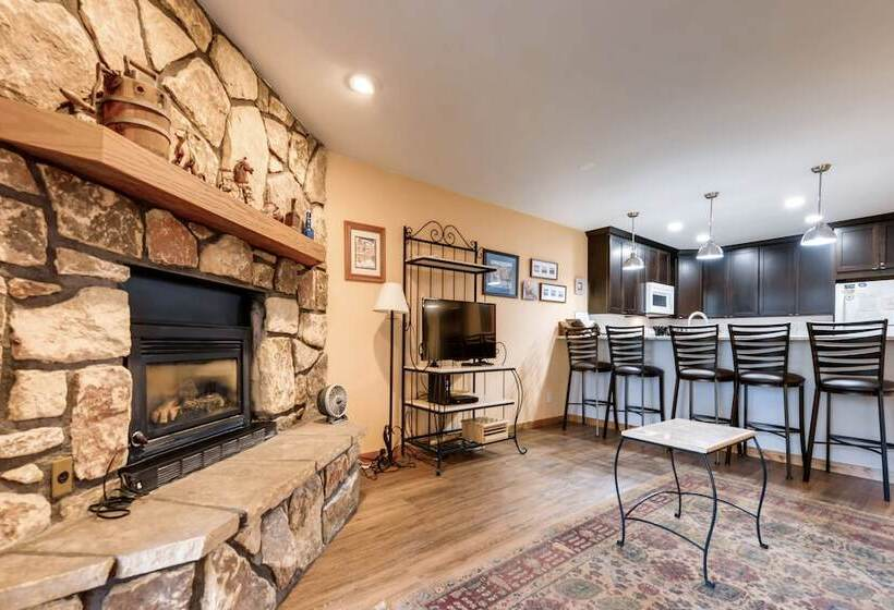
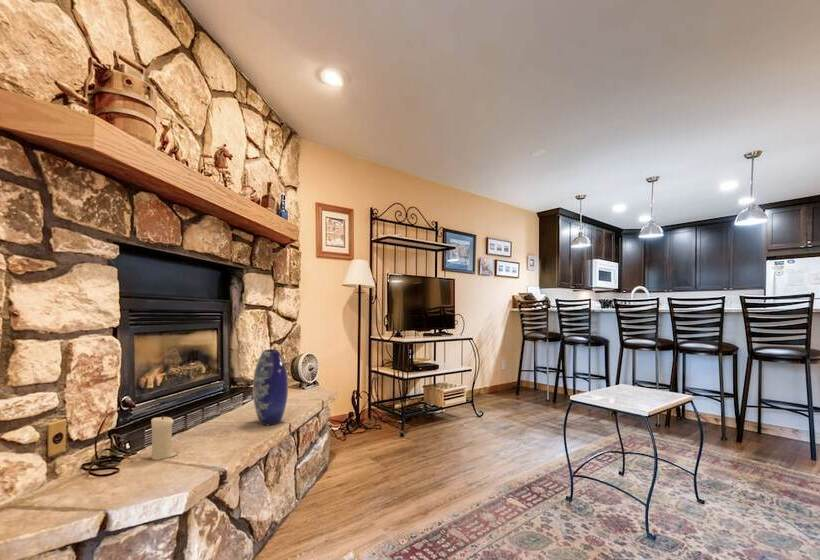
+ candle (163, 435)
+ vase (270, 386)
